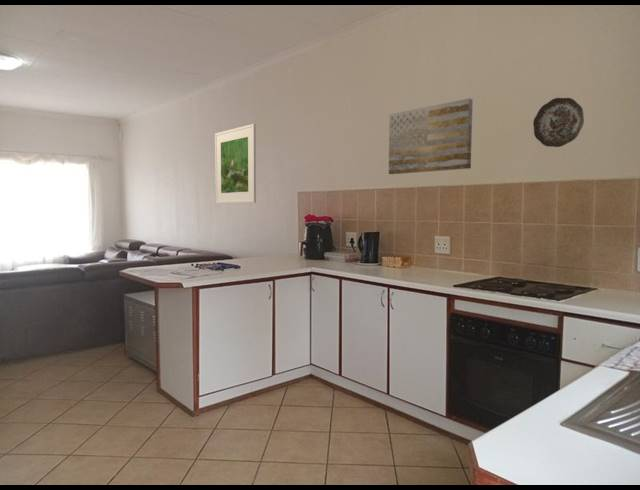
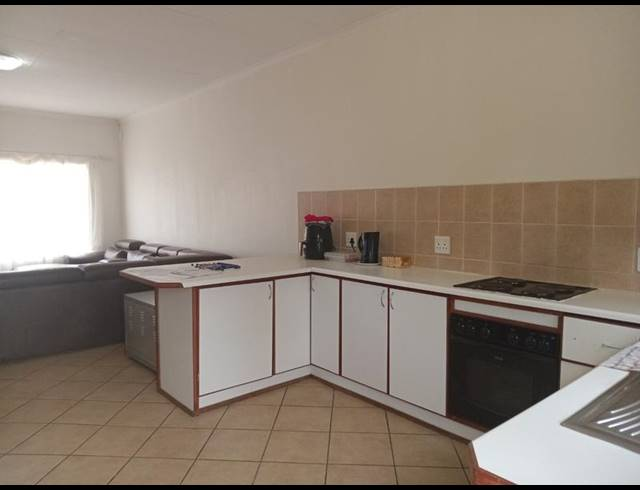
- decorative plate (558, 122)
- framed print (234, 166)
- wall art (427, 139)
